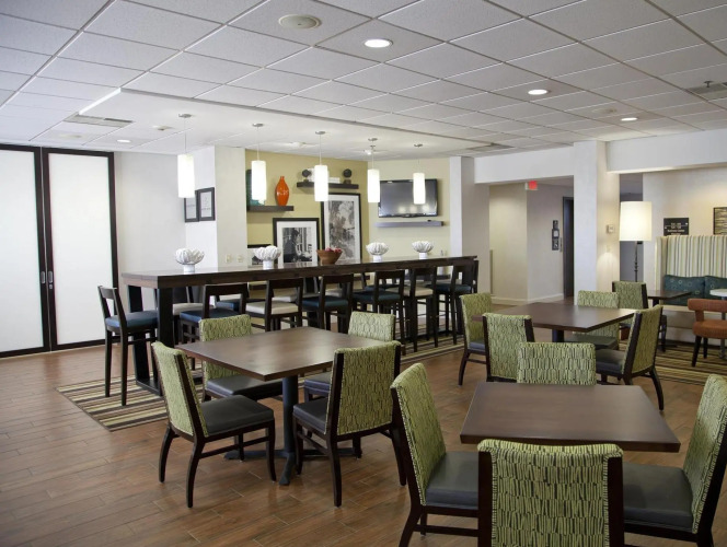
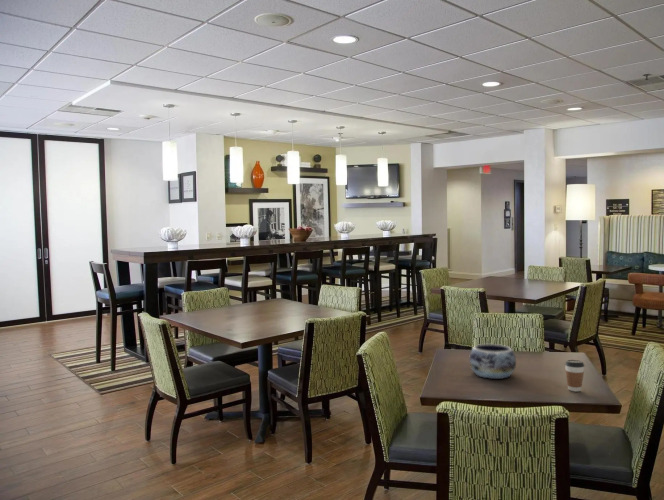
+ coffee cup (574, 375)
+ decorative bowl (492, 361)
